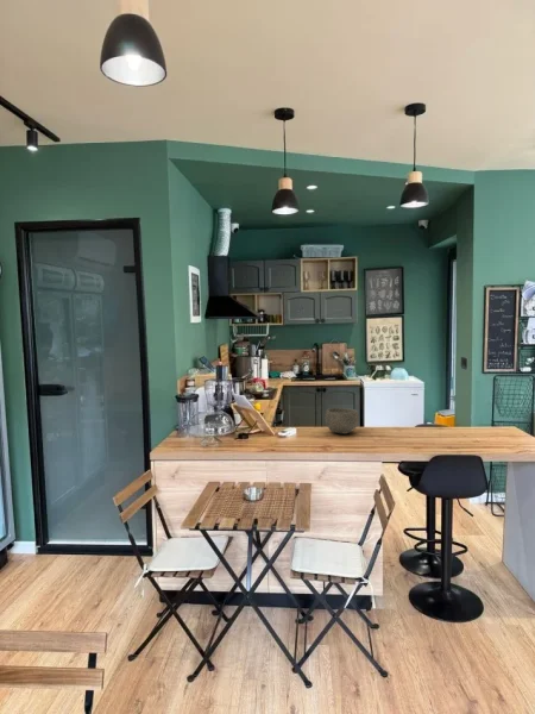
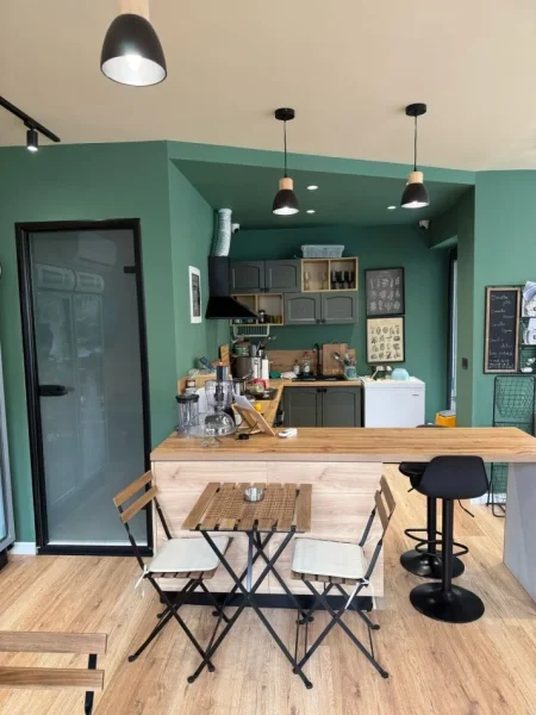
- bowl (341, 421)
